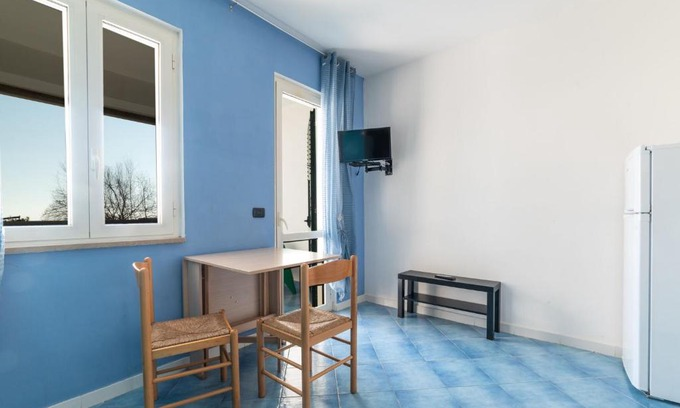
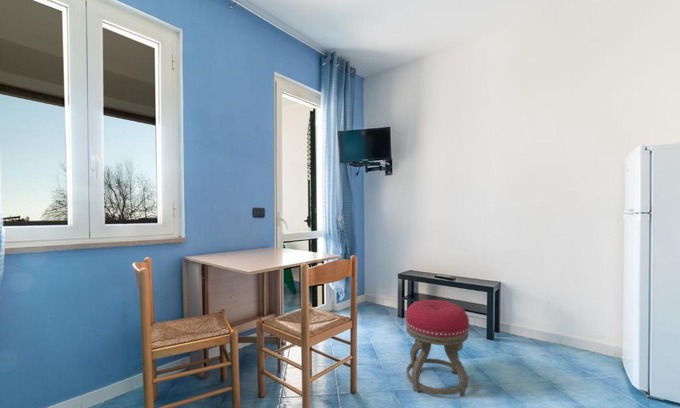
+ stool (436, 343)
